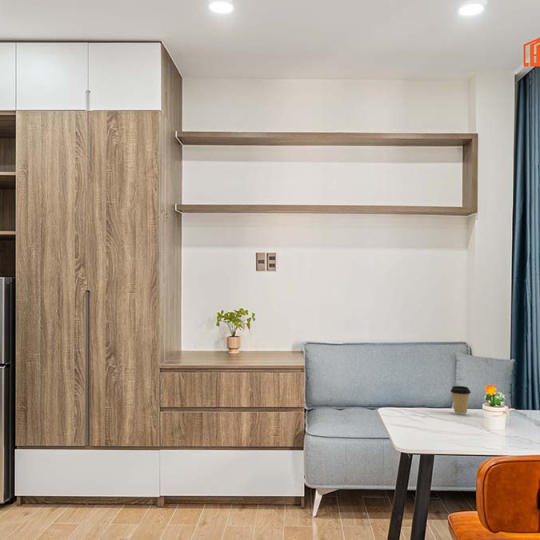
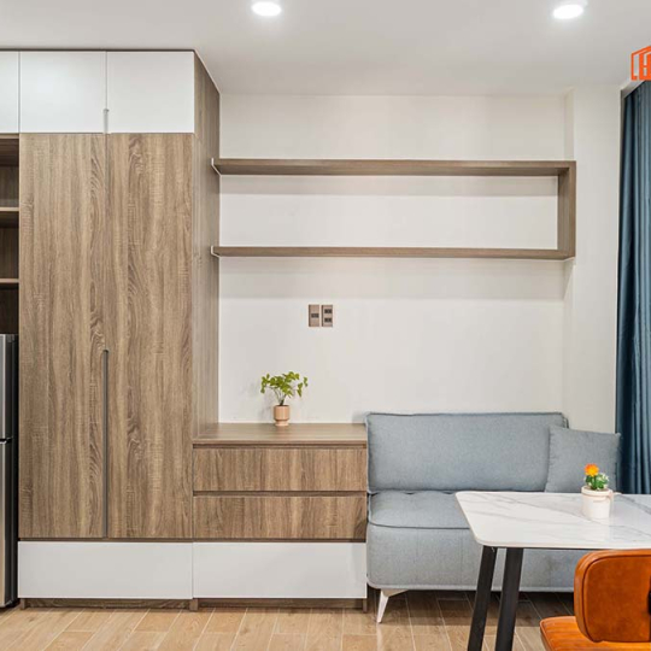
- coffee cup (460, 400)
